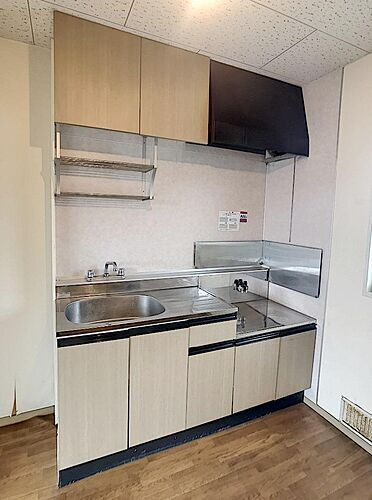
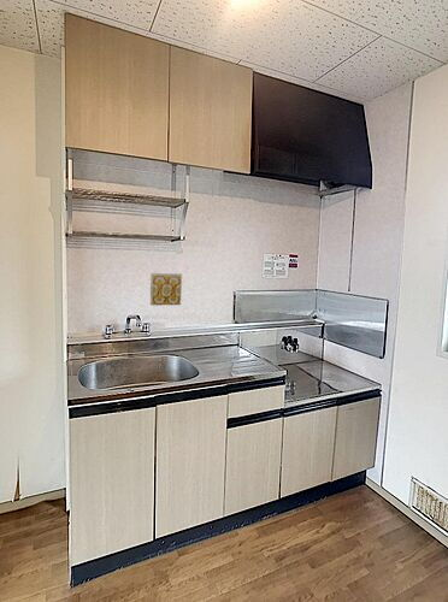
+ ceramic tile (166, 289)
